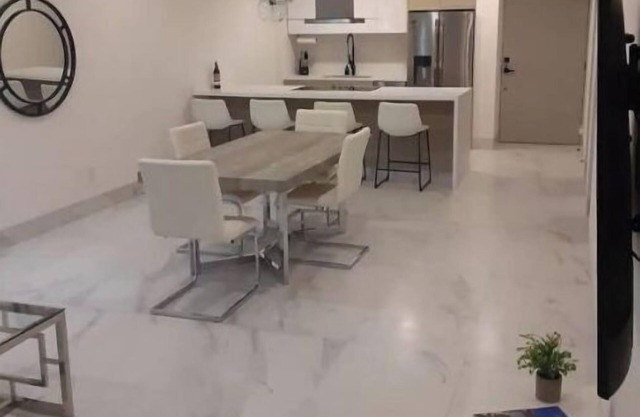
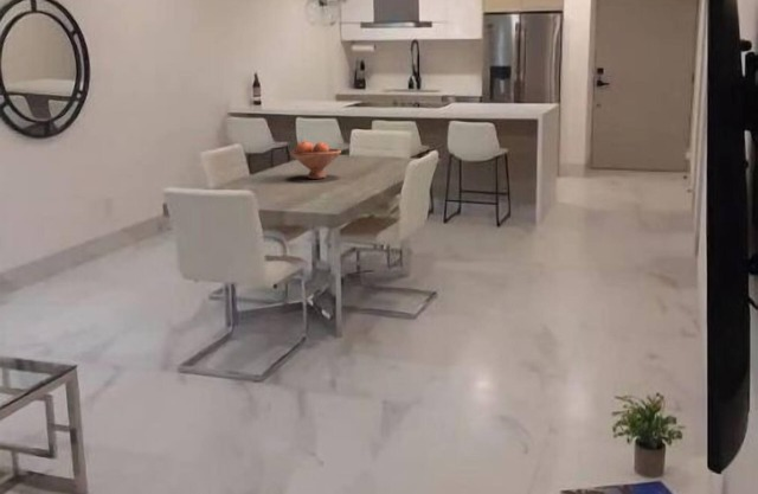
+ fruit bowl (315, 159)
